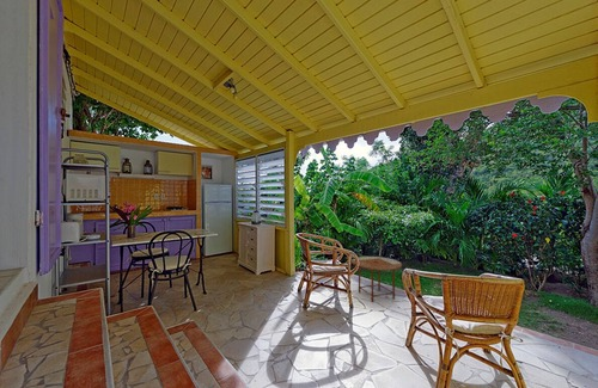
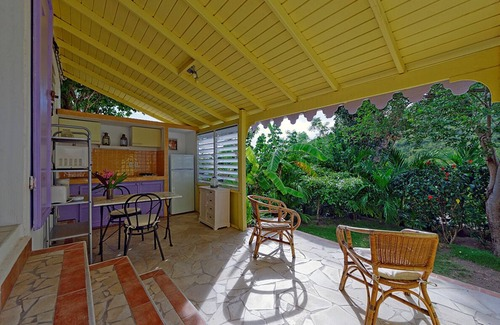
- side table (378, 278)
